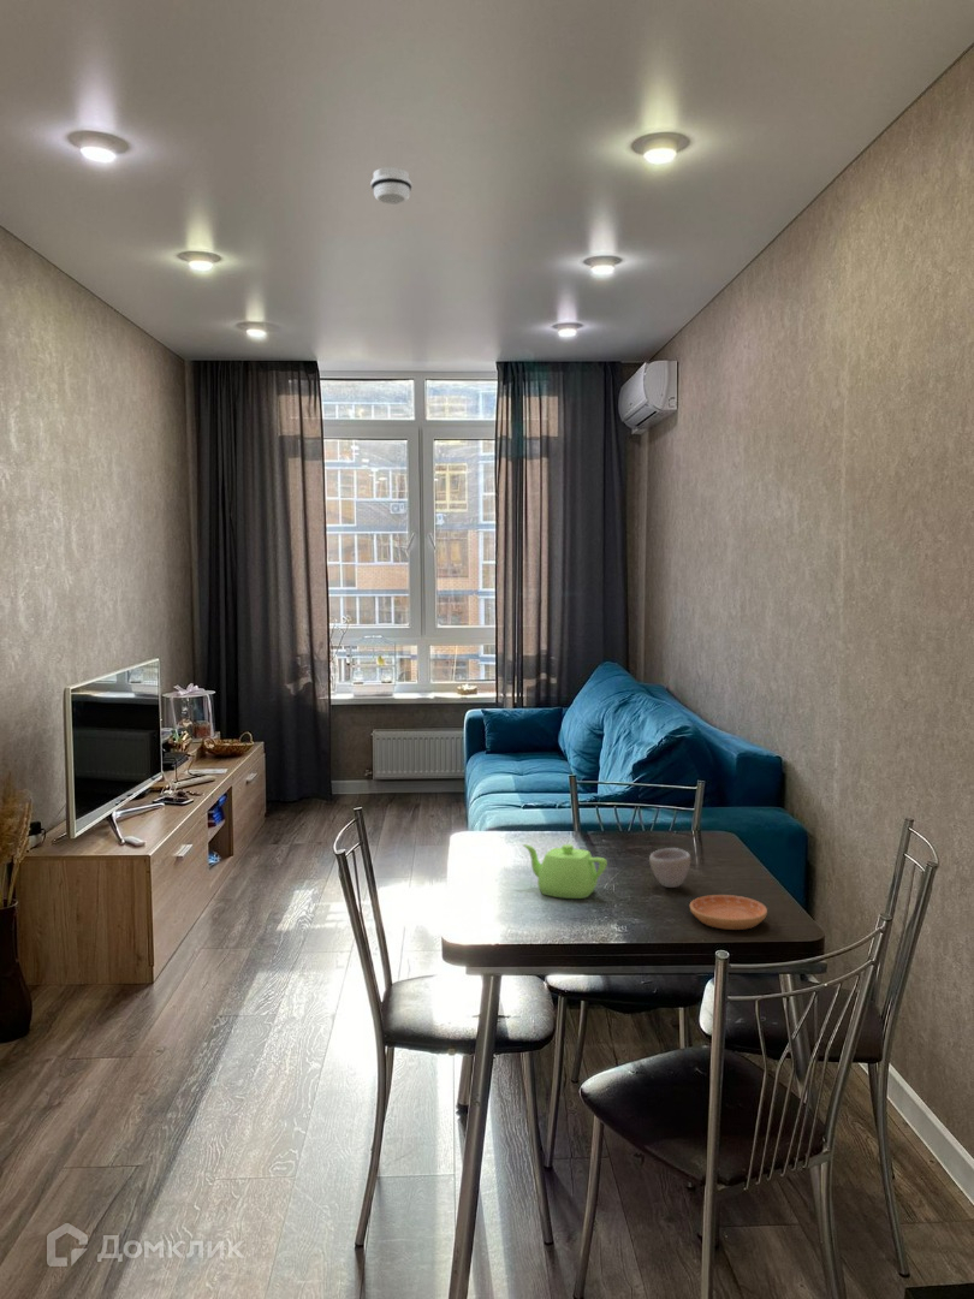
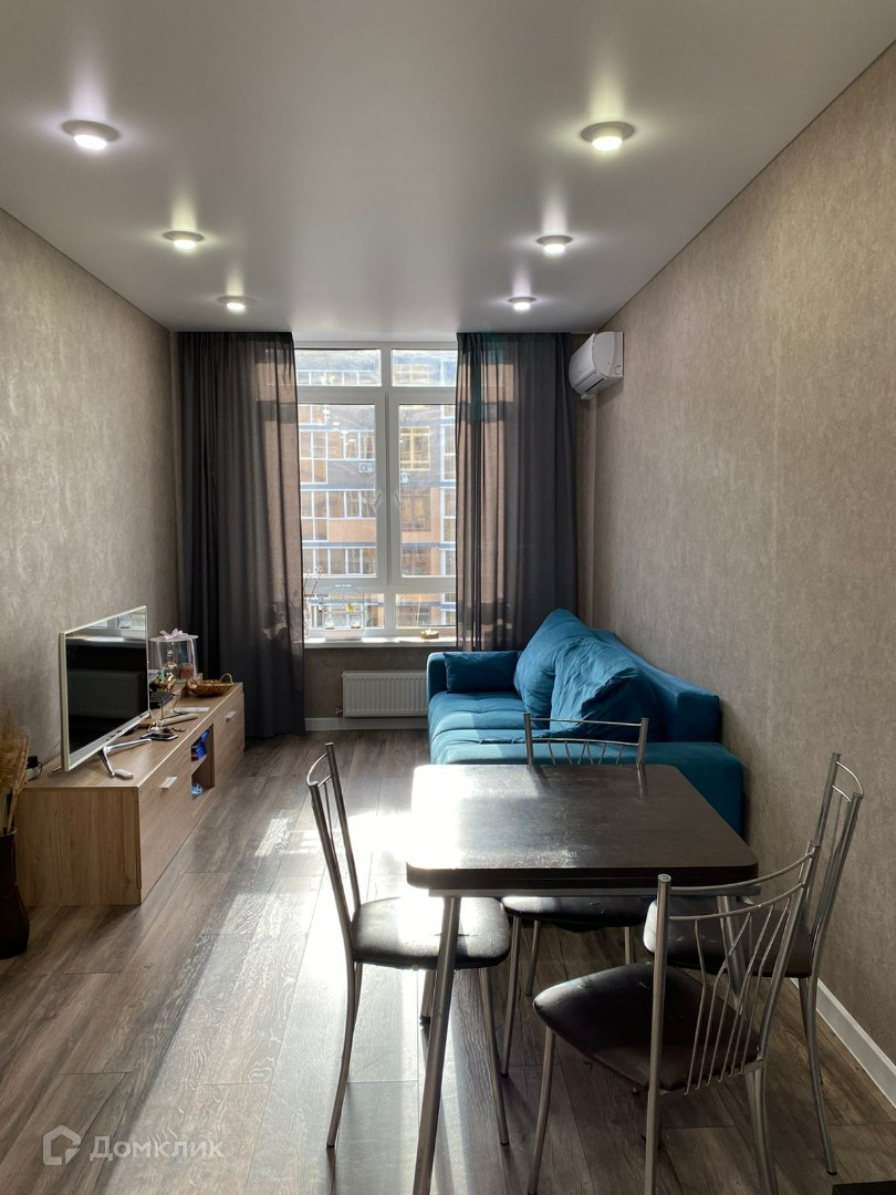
- cup (670, 867)
- smoke detector (391, 186)
- saucer (727, 913)
- teapot (564, 867)
